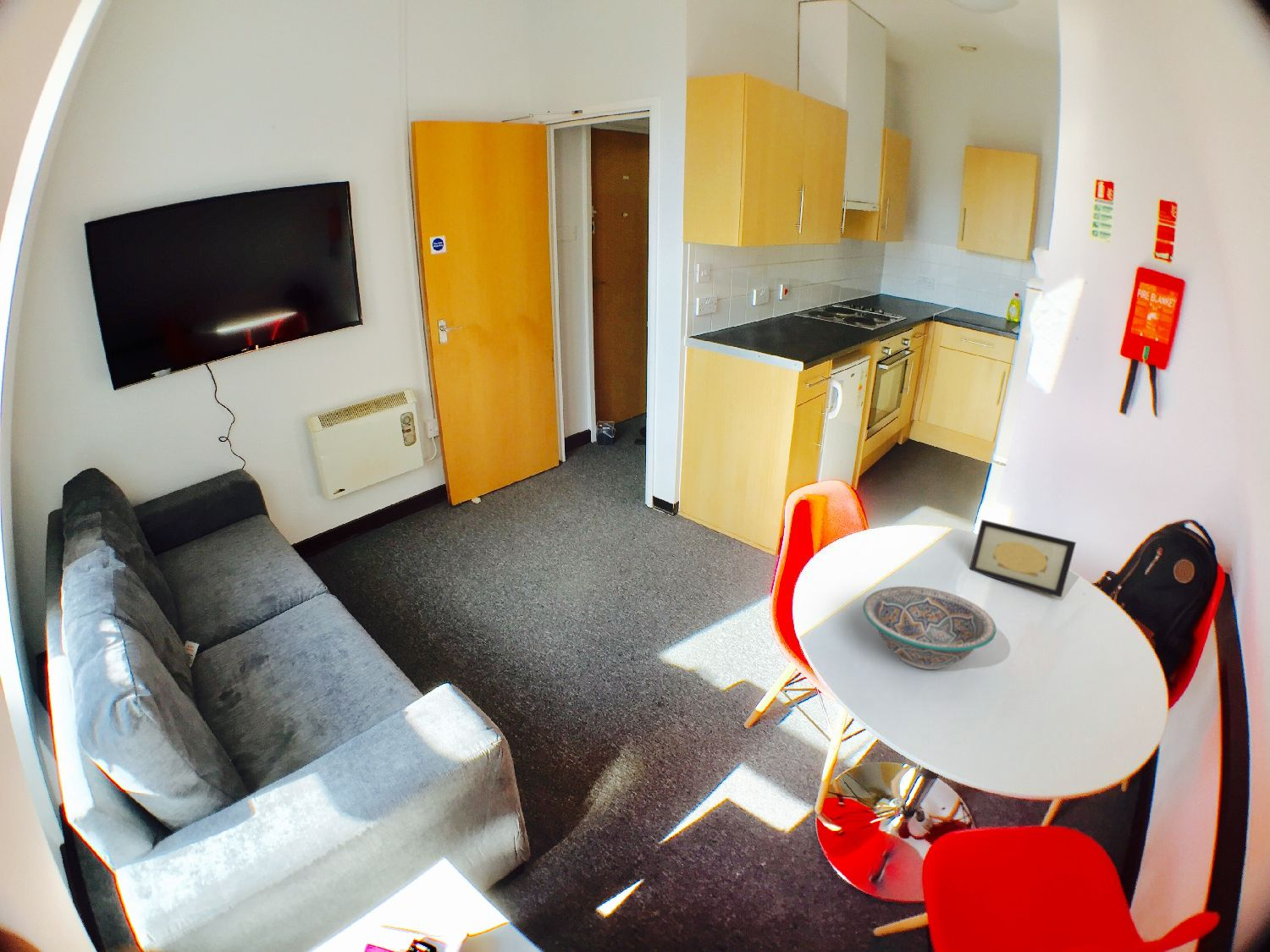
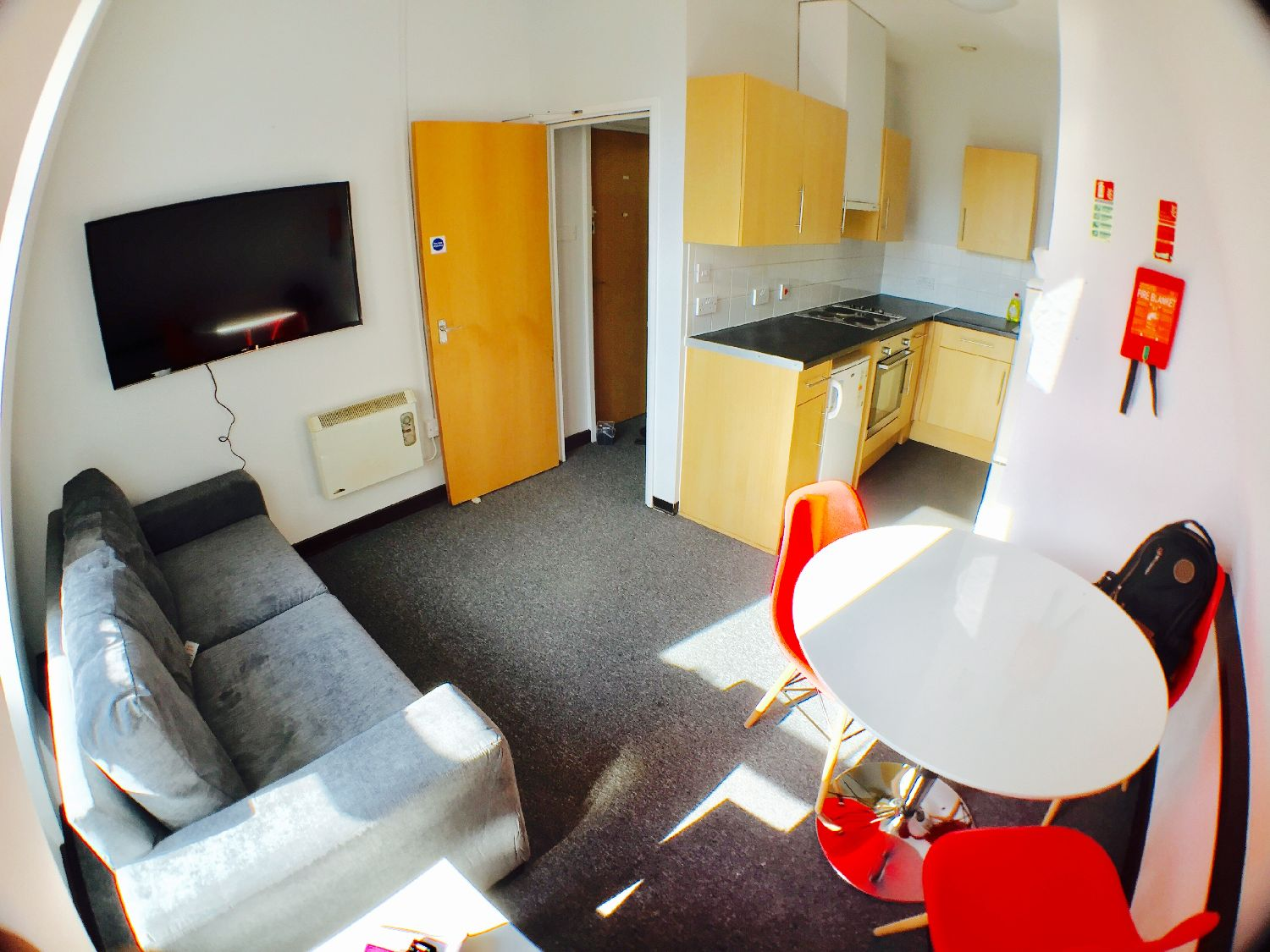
- bowl (925, 635)
- picture frame (1022, 555)
